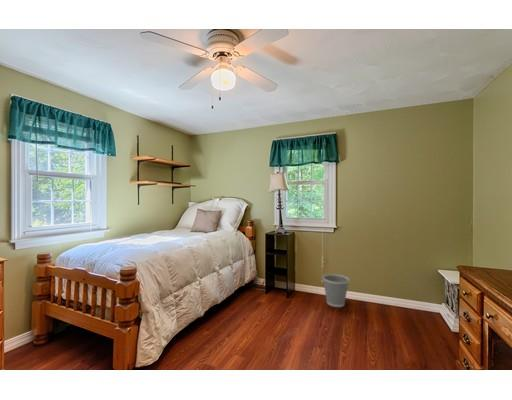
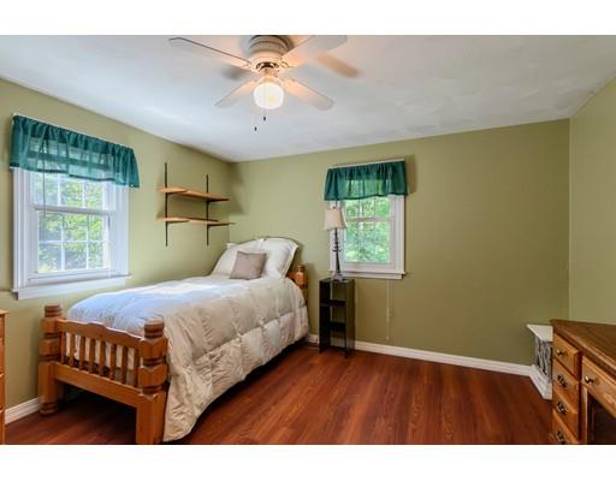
- wastebasket (335, 290)
